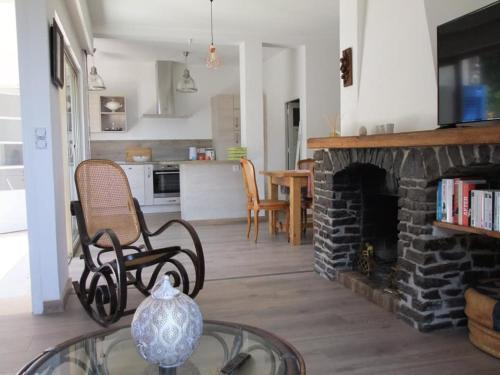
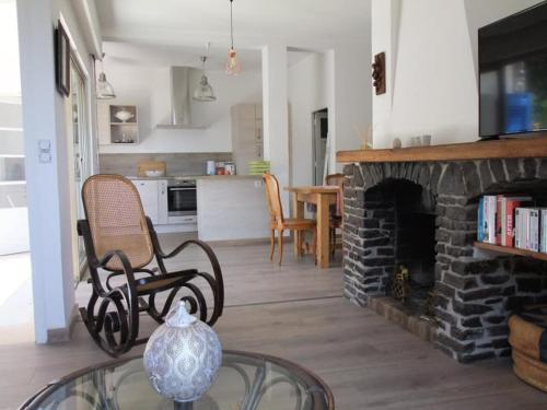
- remote control (235, 363)
